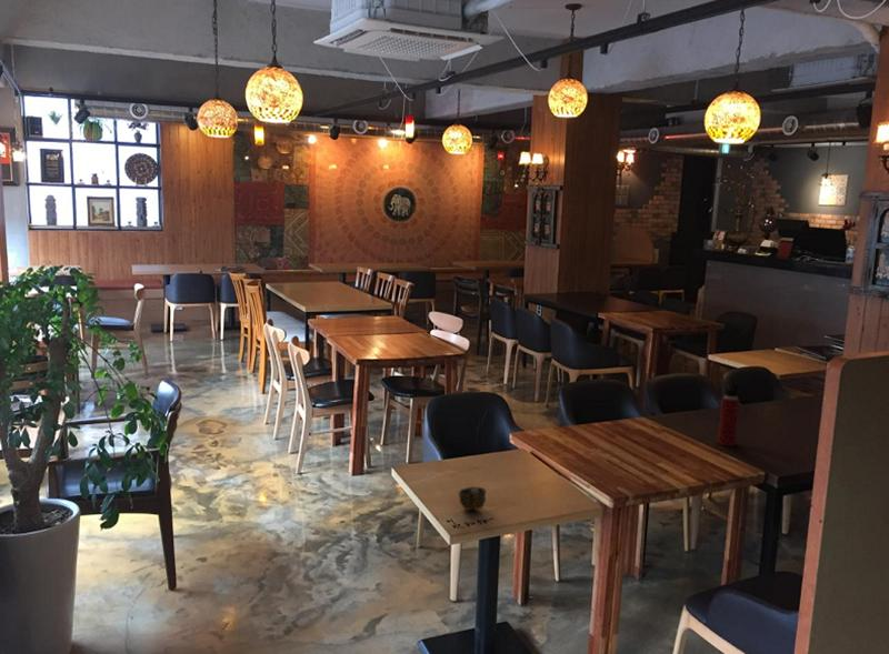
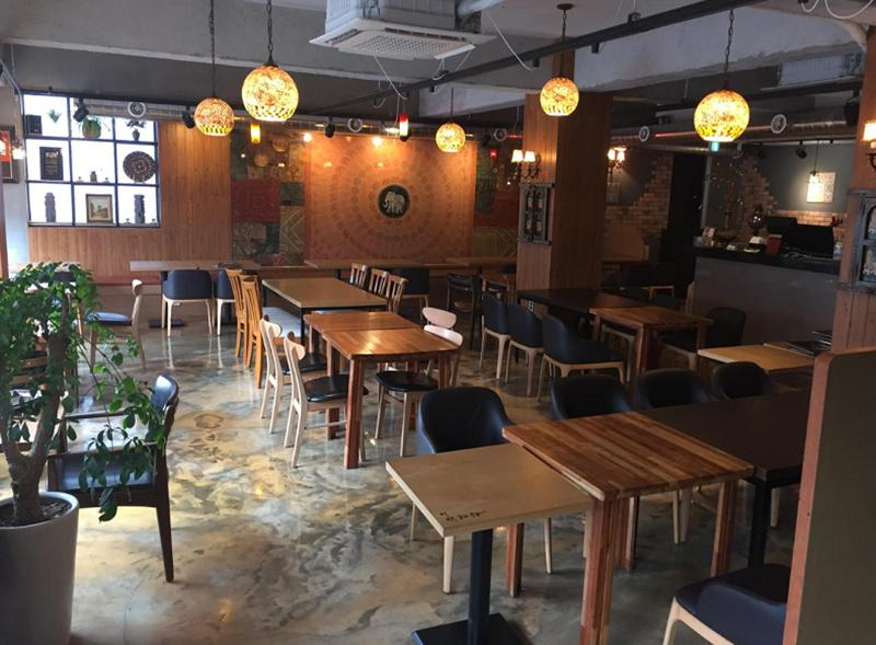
- water bottle (729, 412)
- cup (471, 496)
